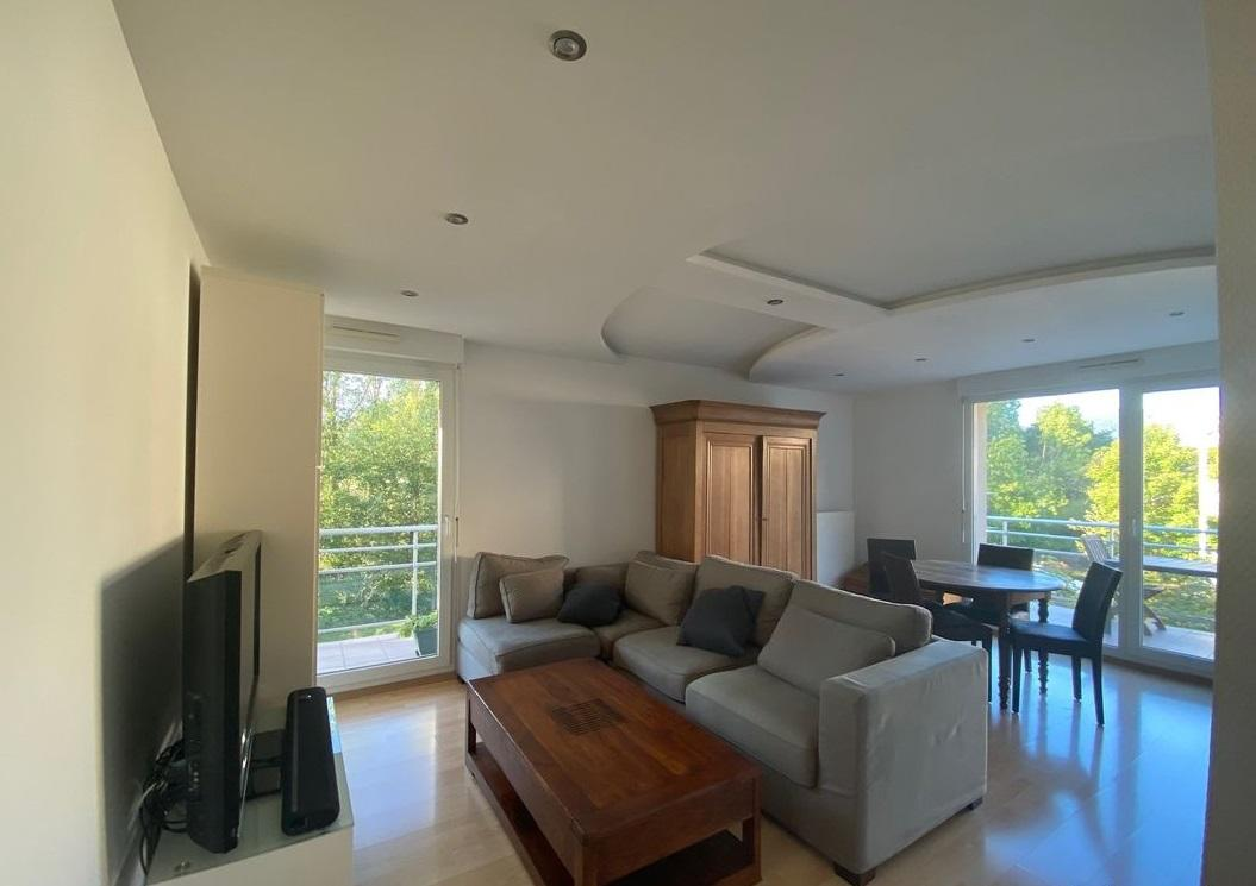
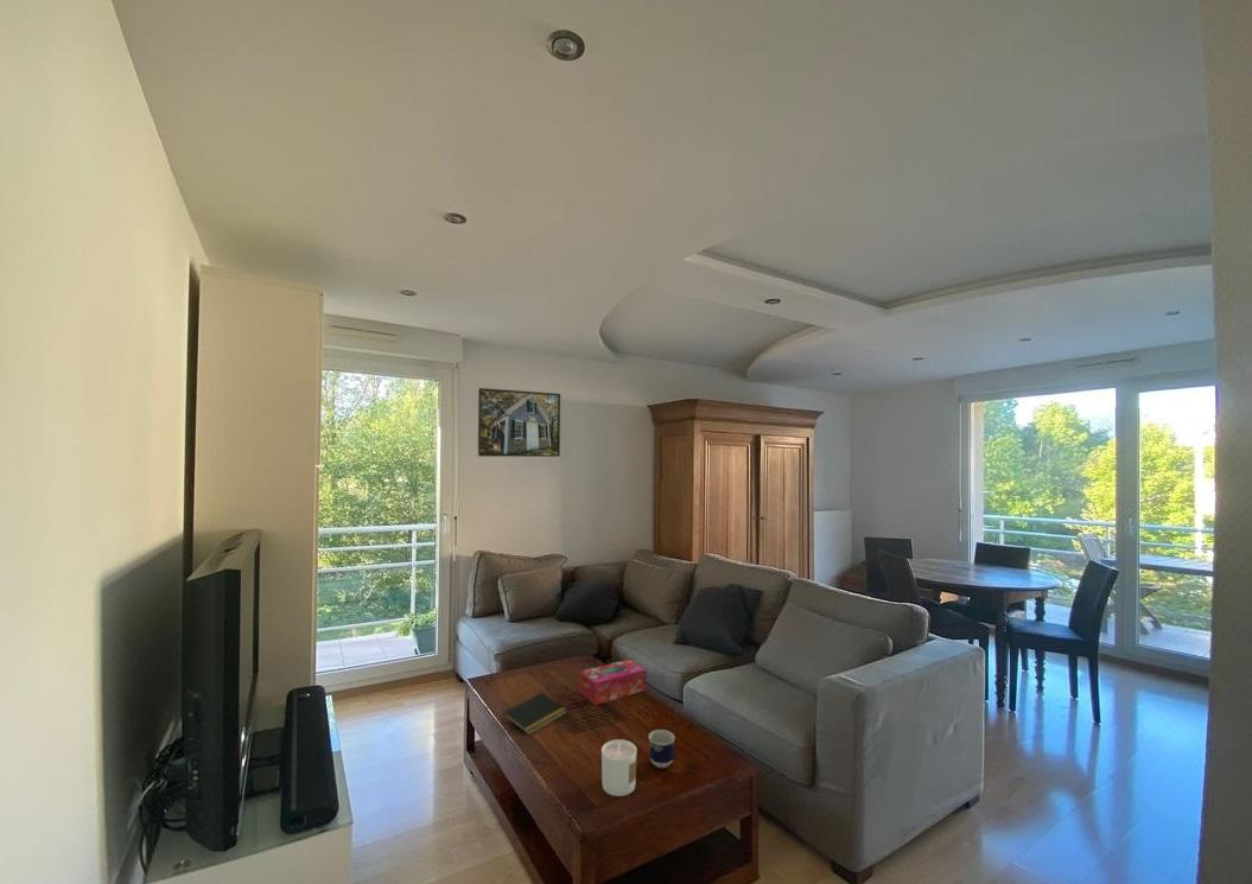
+ notepad (535, 712)
+ cup (663, 751)
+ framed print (520, 424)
+ tissue box (612, 680)
+ candle (618, 763)
